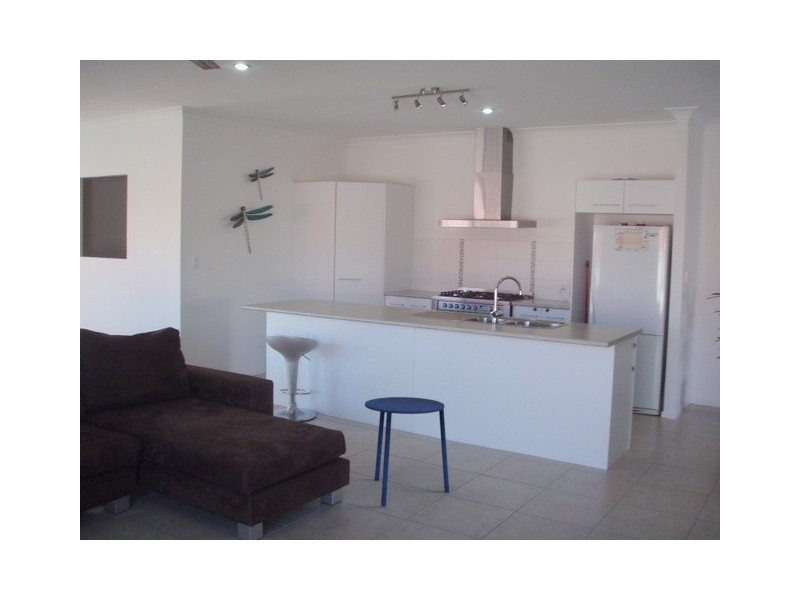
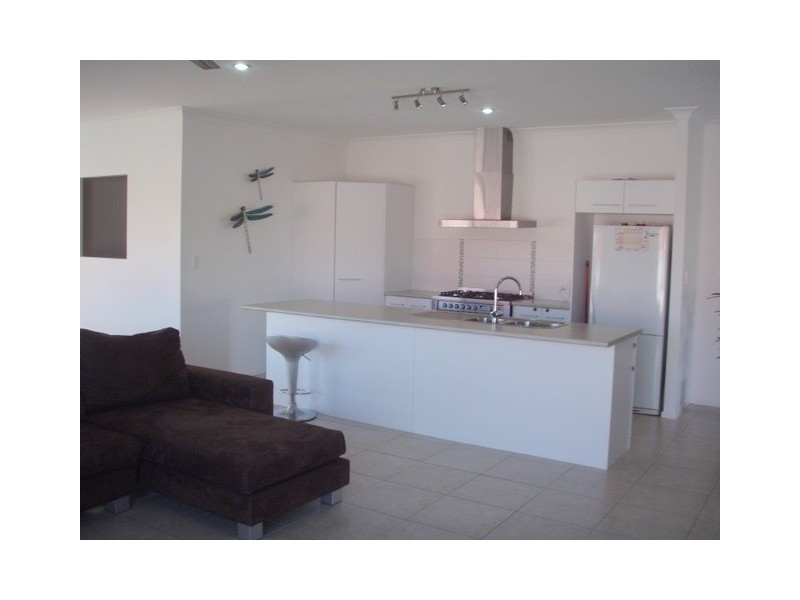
- side table (389, 448)
